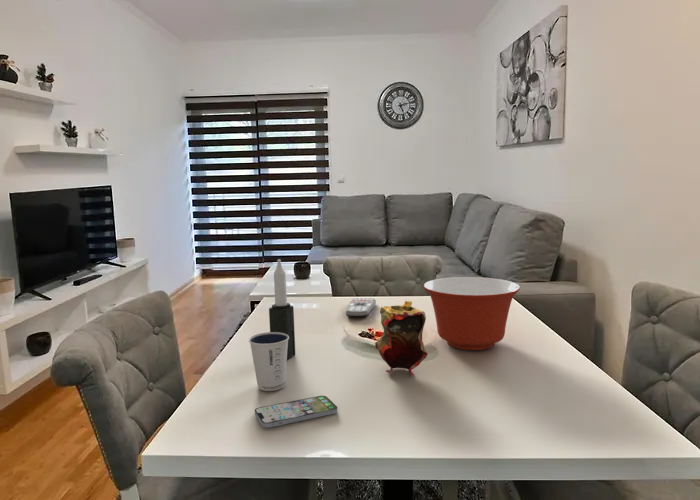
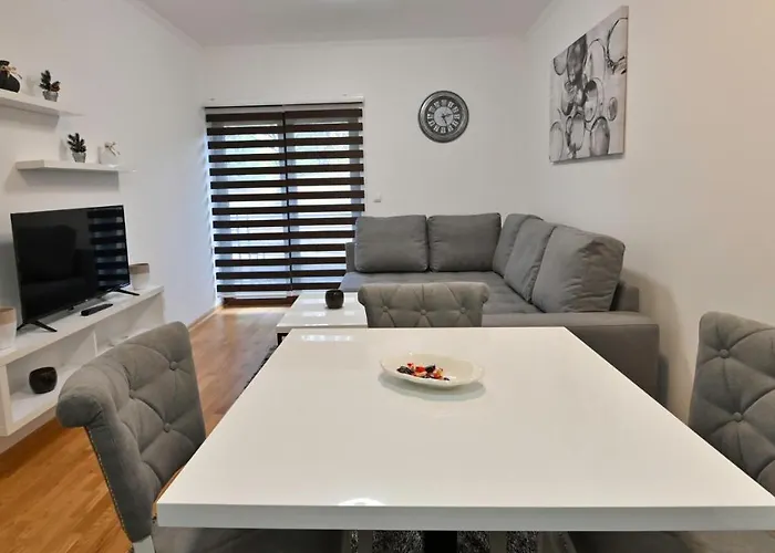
- dixie cup (270, 362)
- remote control (360, 307)
- mixing bowl (470, 314)
- teapot (399, 335)
- candle (281, 308)
- smartphone (296, 410)
